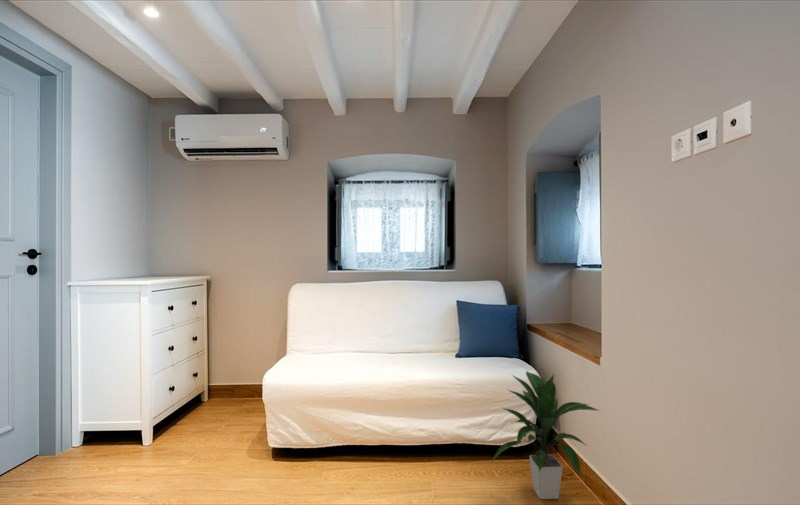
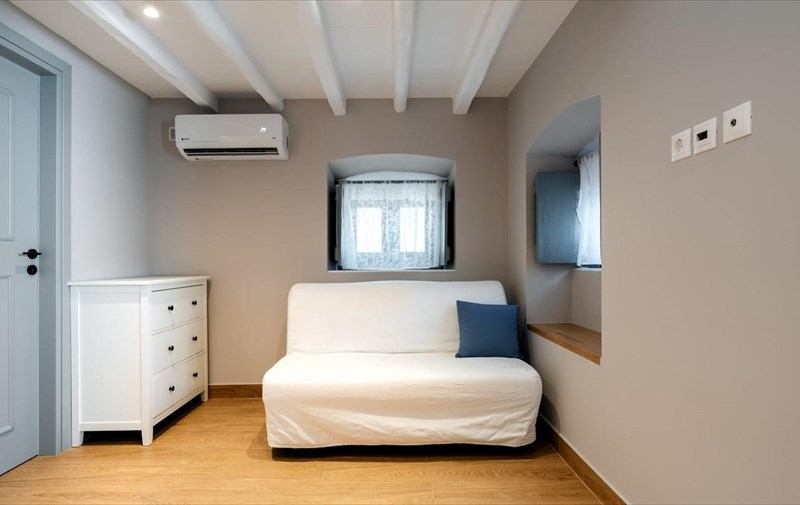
- indoor plant (540, 431)
